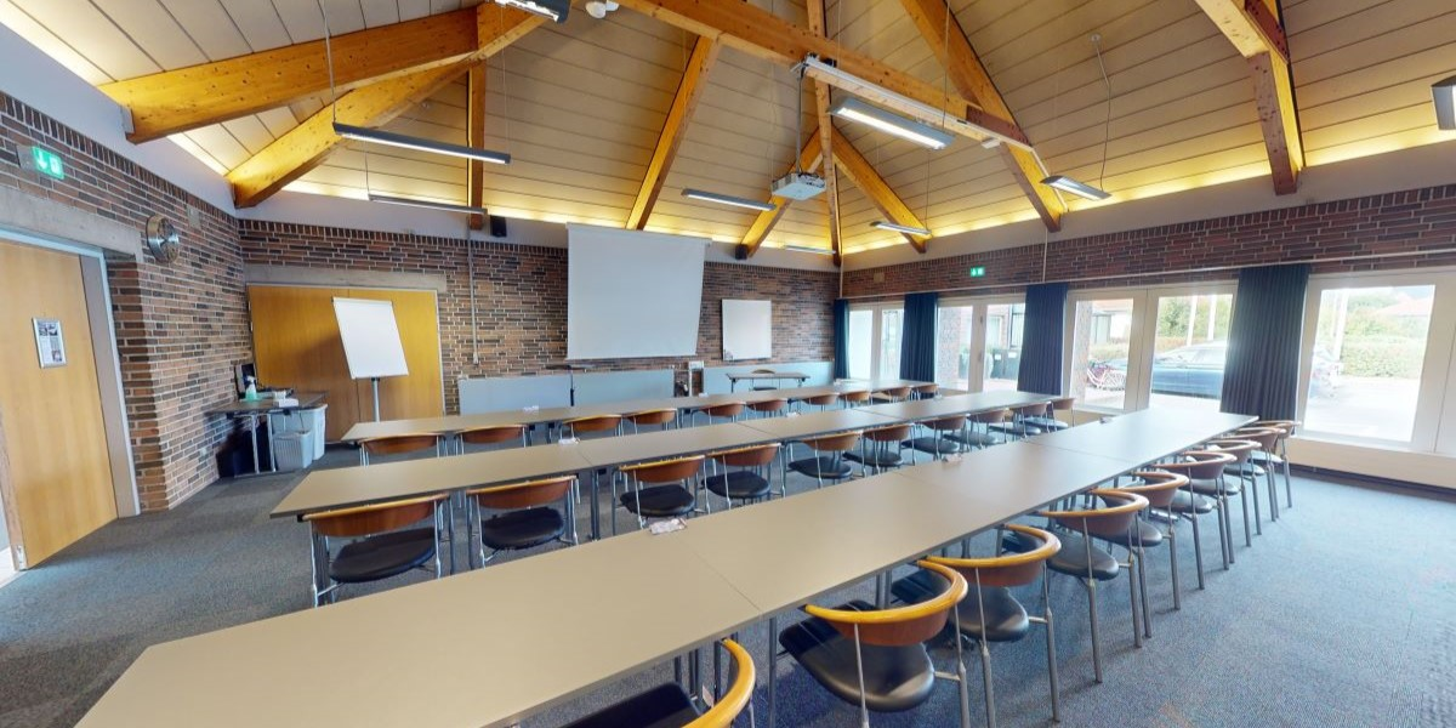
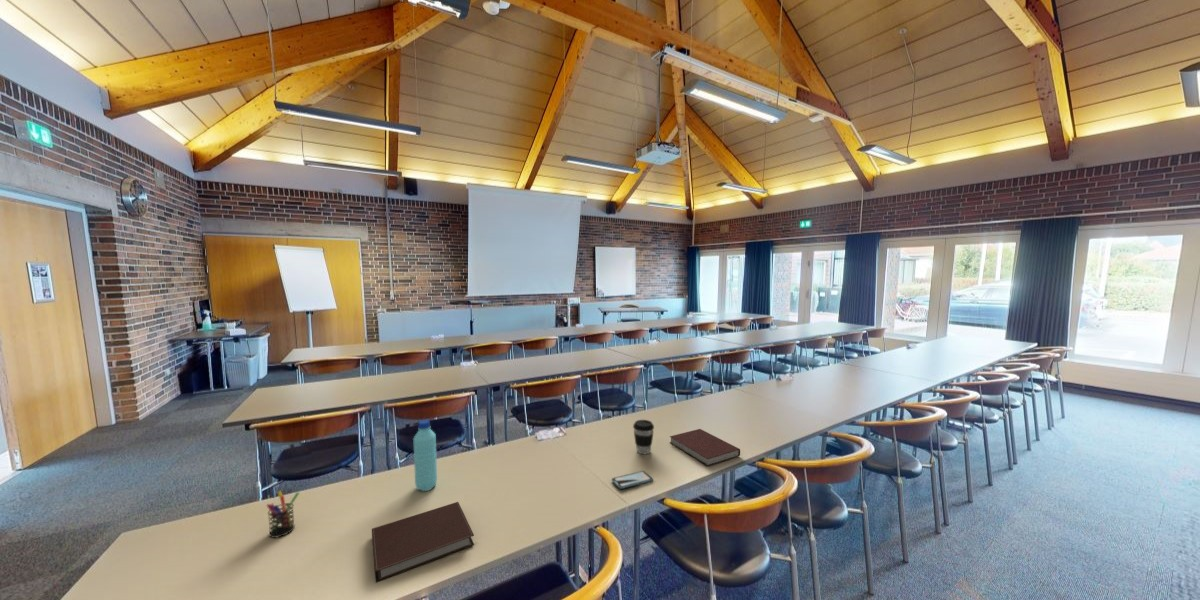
+ notebook (703, 445)
+ smartphone (632, 479)
+ pen holder (284, 511)
+ water bottle (425, 454)
+ coffee cup (643, 437)
+ notebook (422, 536)
